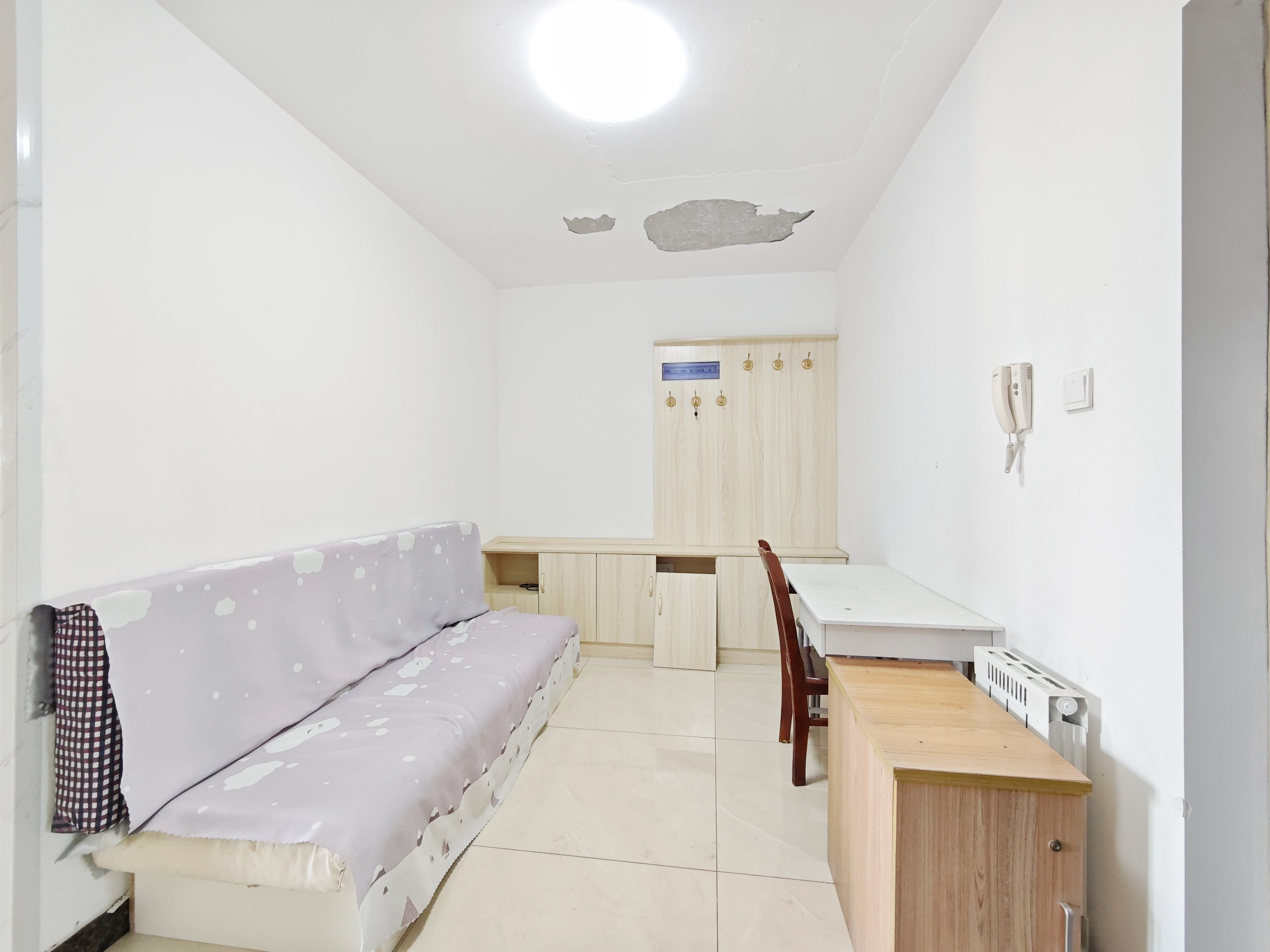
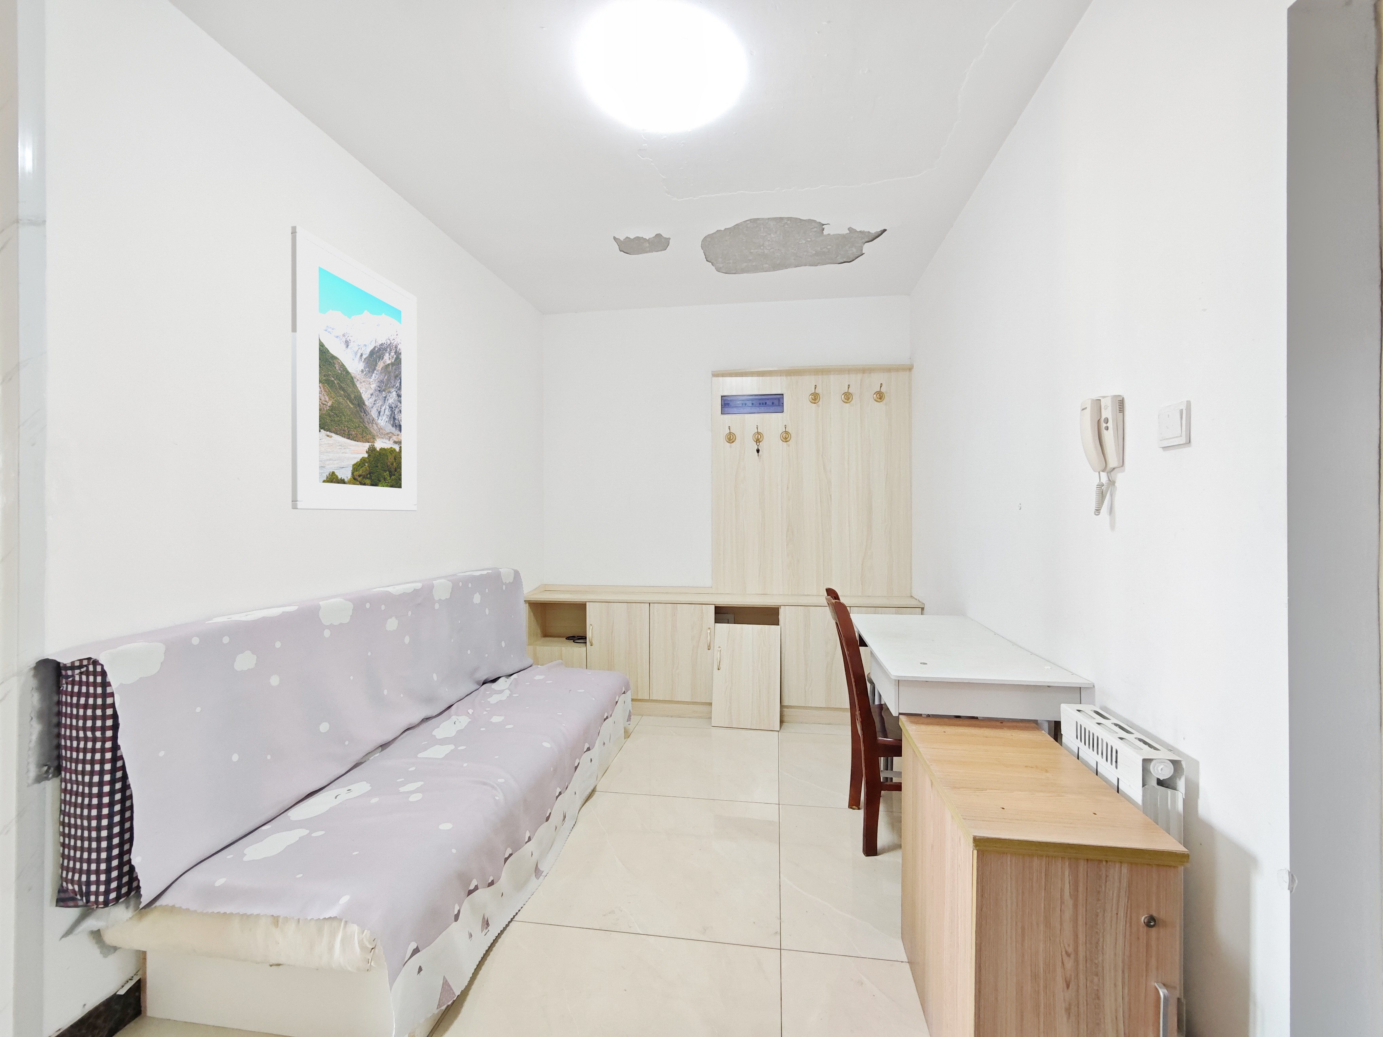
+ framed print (363, 388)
